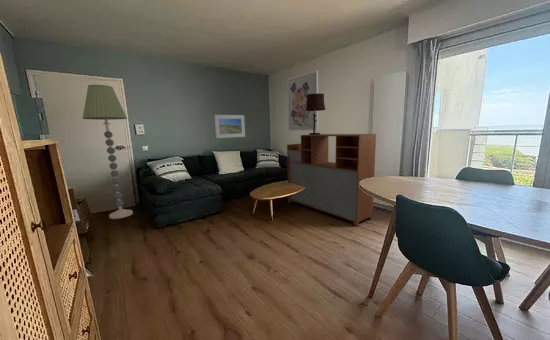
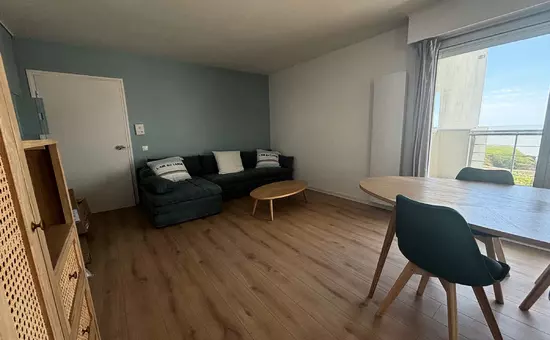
- table lamp (315, 113)
- wall art (302, 103)
- storage cabinet (325, 173)
- floor lamp (111, 153)
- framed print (230, 126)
